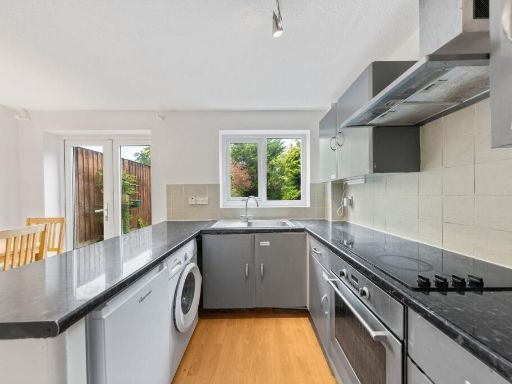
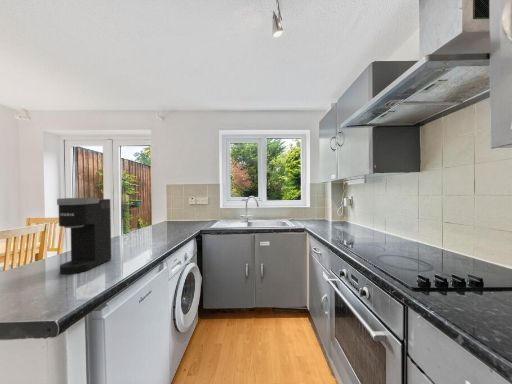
+ coffee maker (86, 231)
